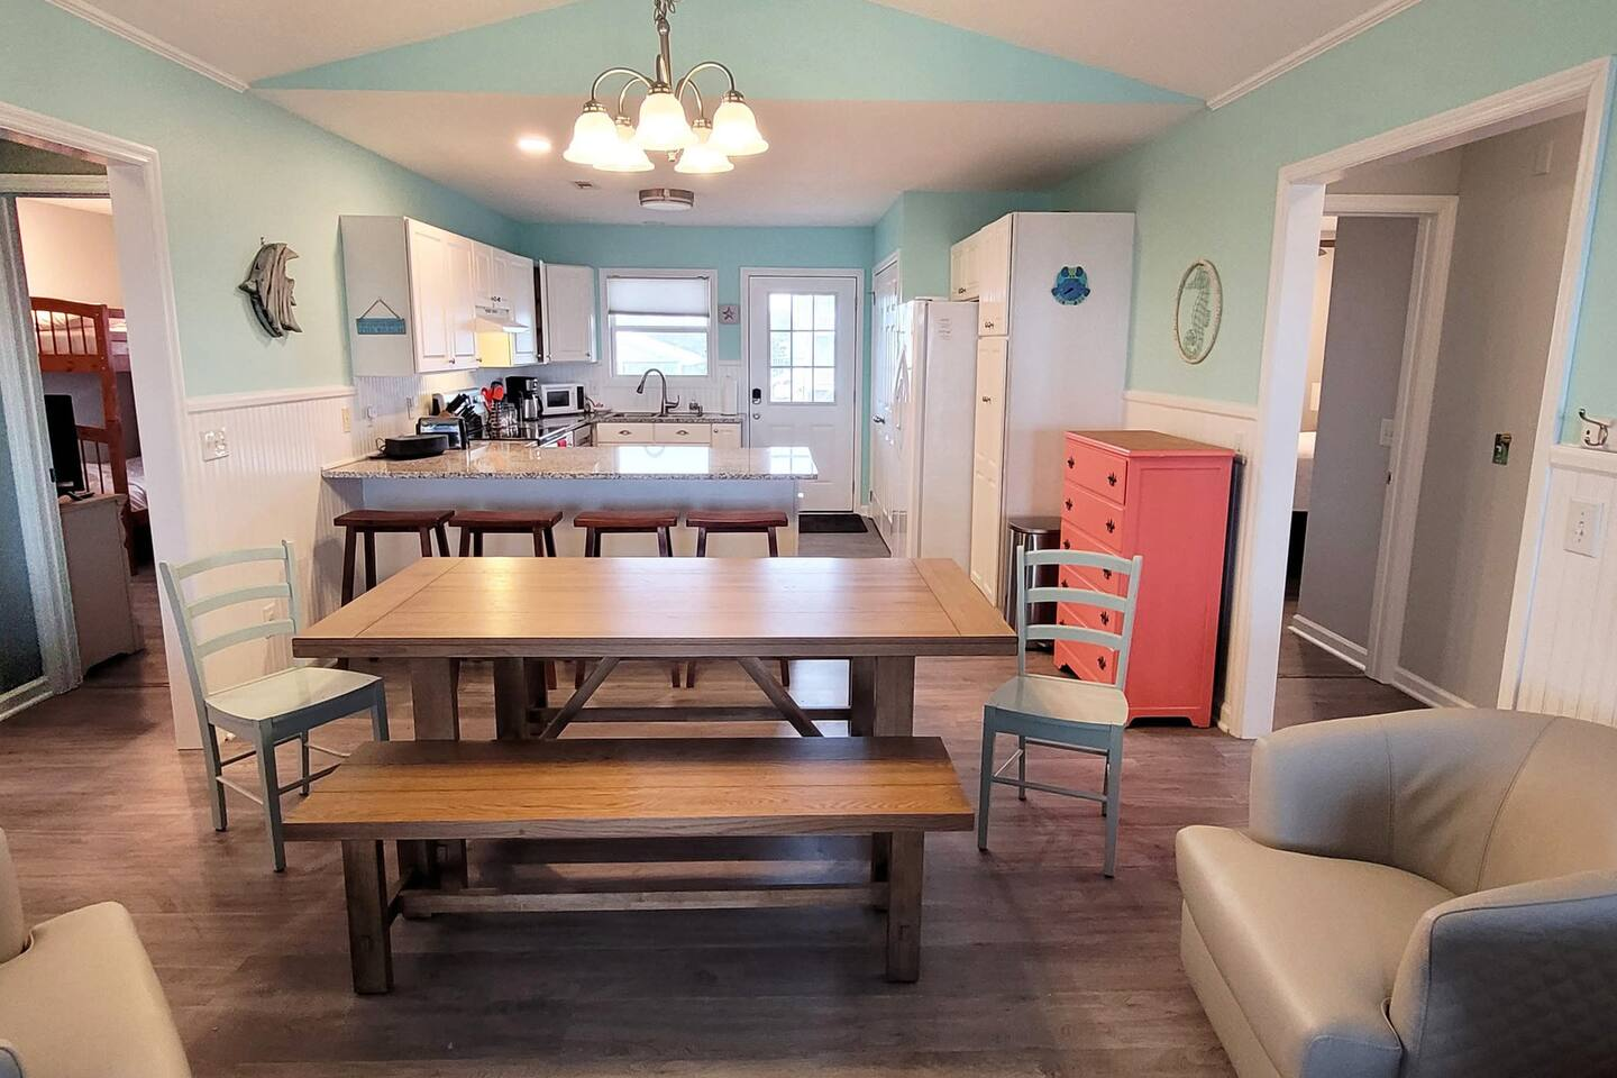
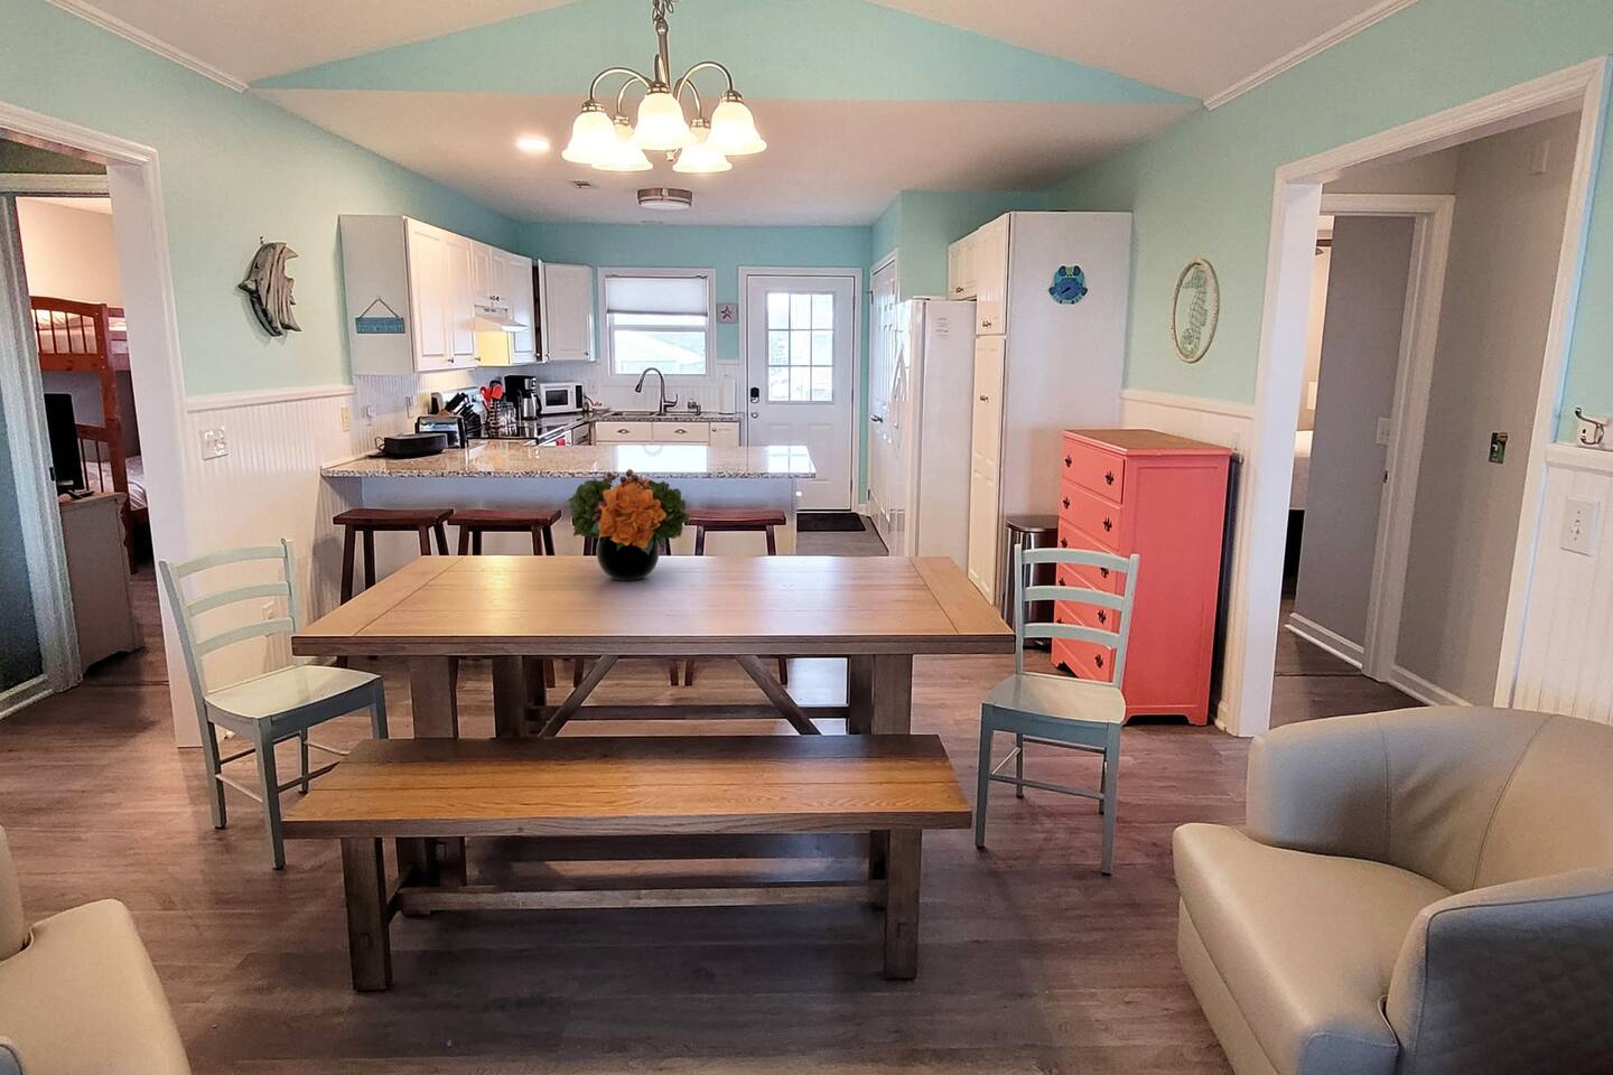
+ flower arrangement (630, 523)
